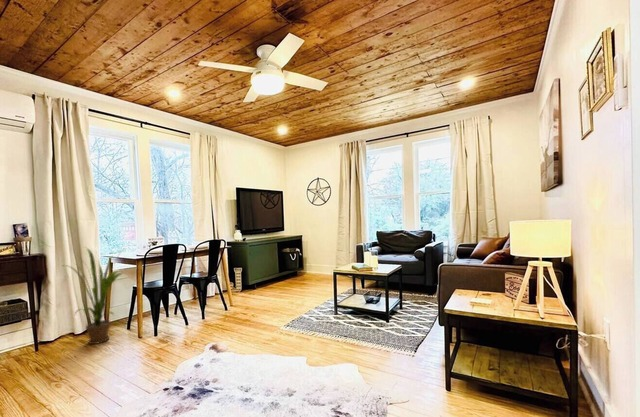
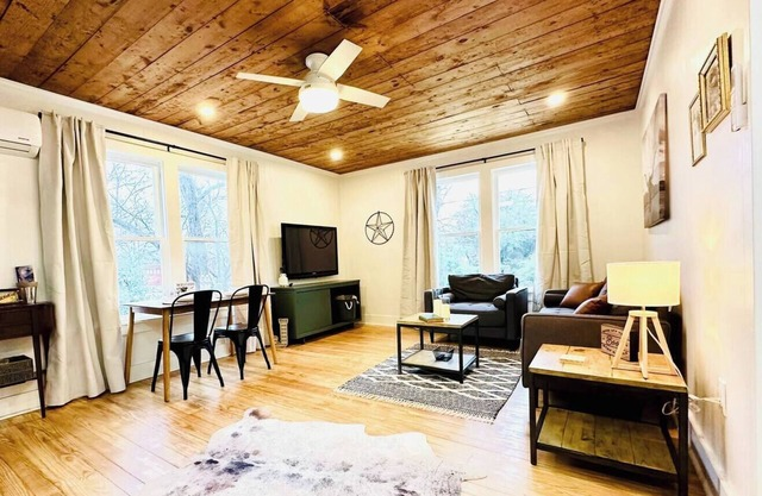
- house plant (93, 294)
